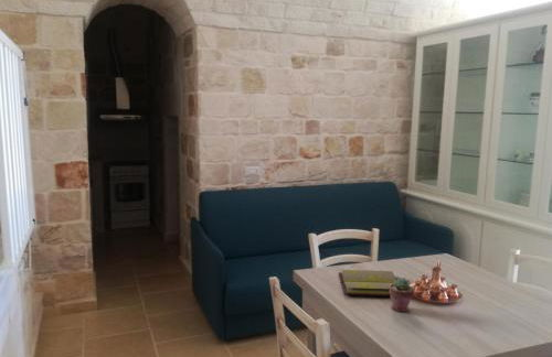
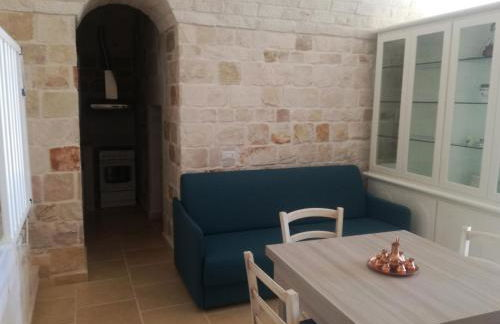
- diary (370, 281)
- potted succulent (401, 293)
